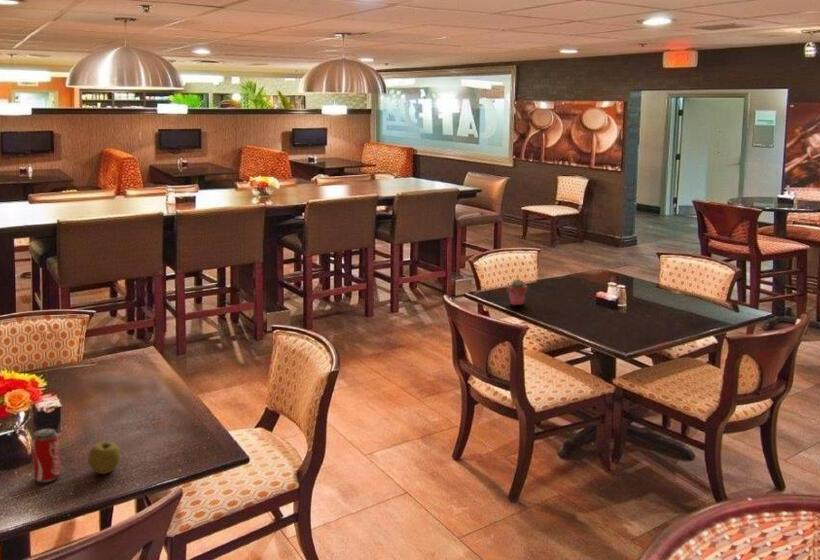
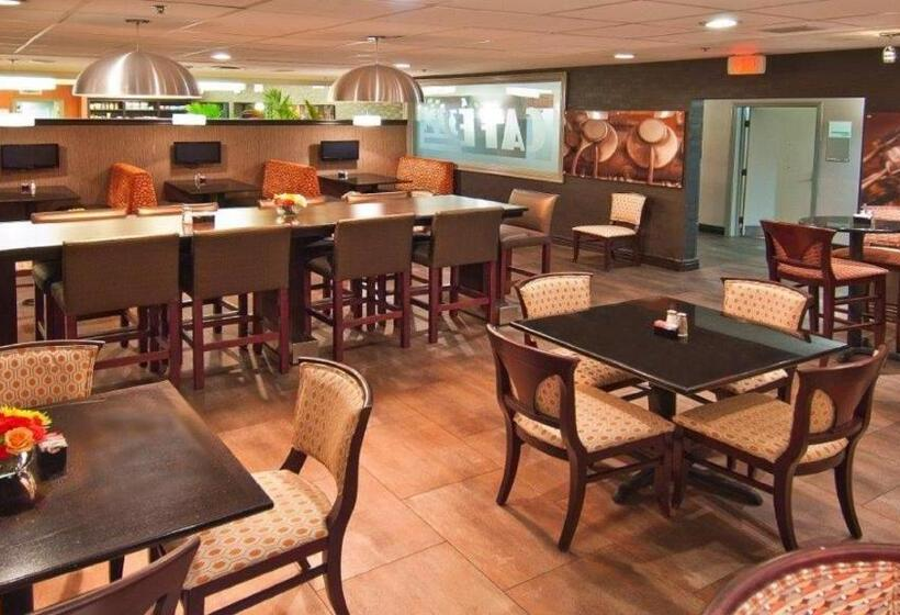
- beverage can (46, 455)
- apple (104, 457)
- potted succulent (517, 291)
